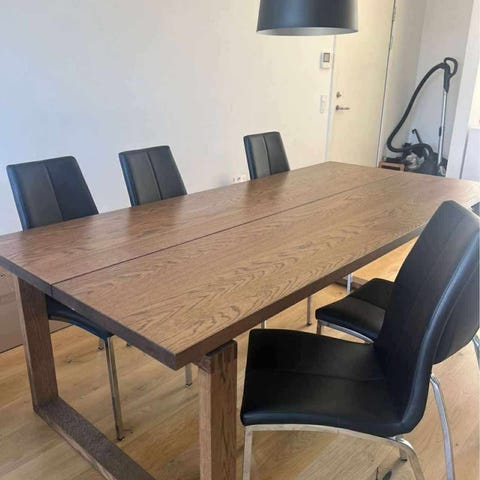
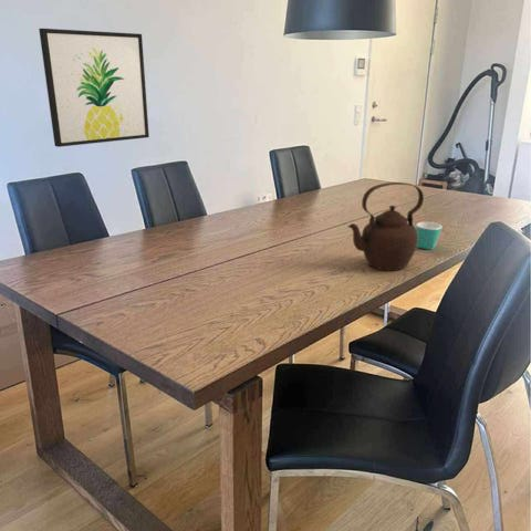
+ mug (428, 235)
+ teapot (383, 225)
+ wall art (98, 88)
